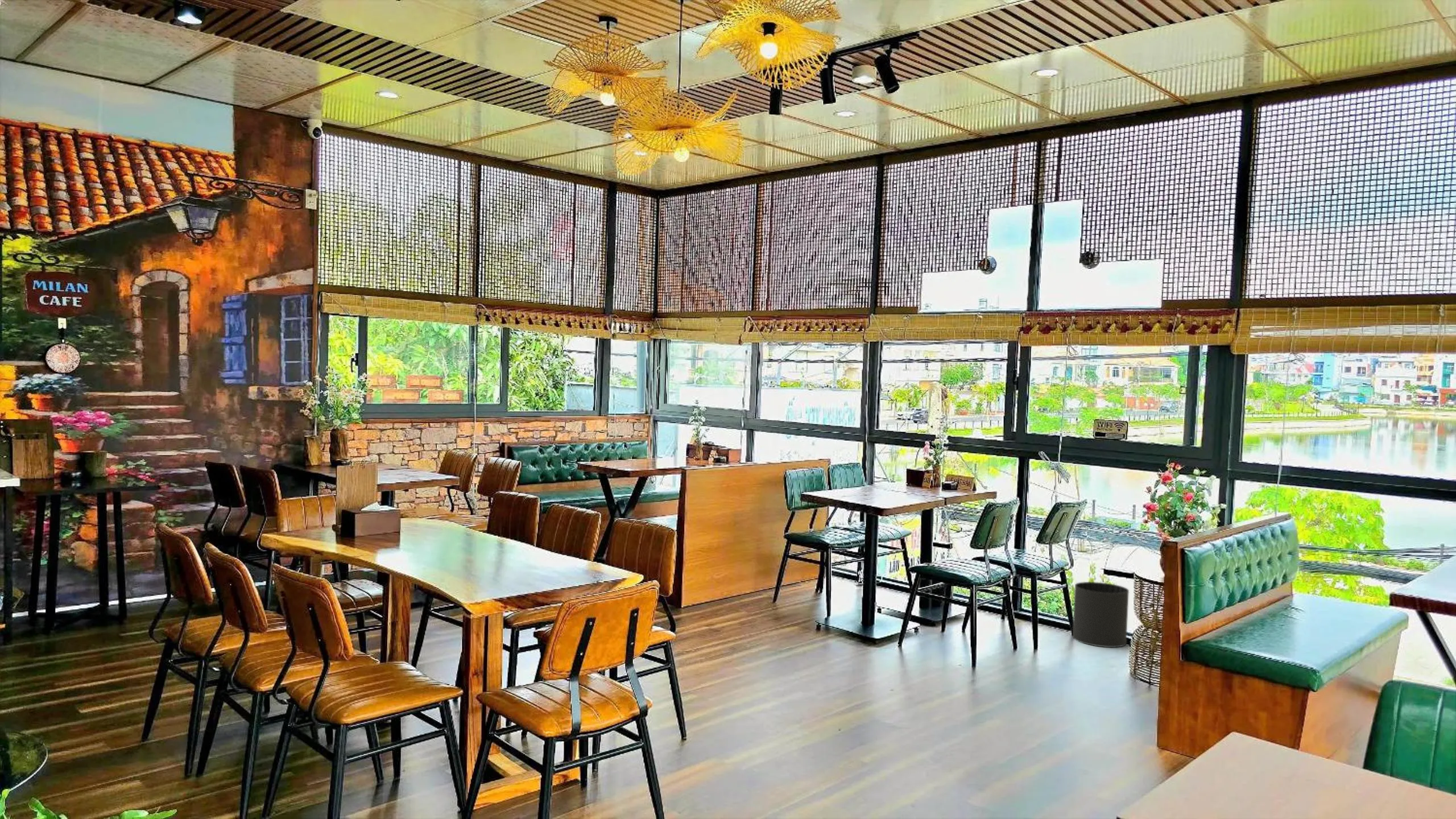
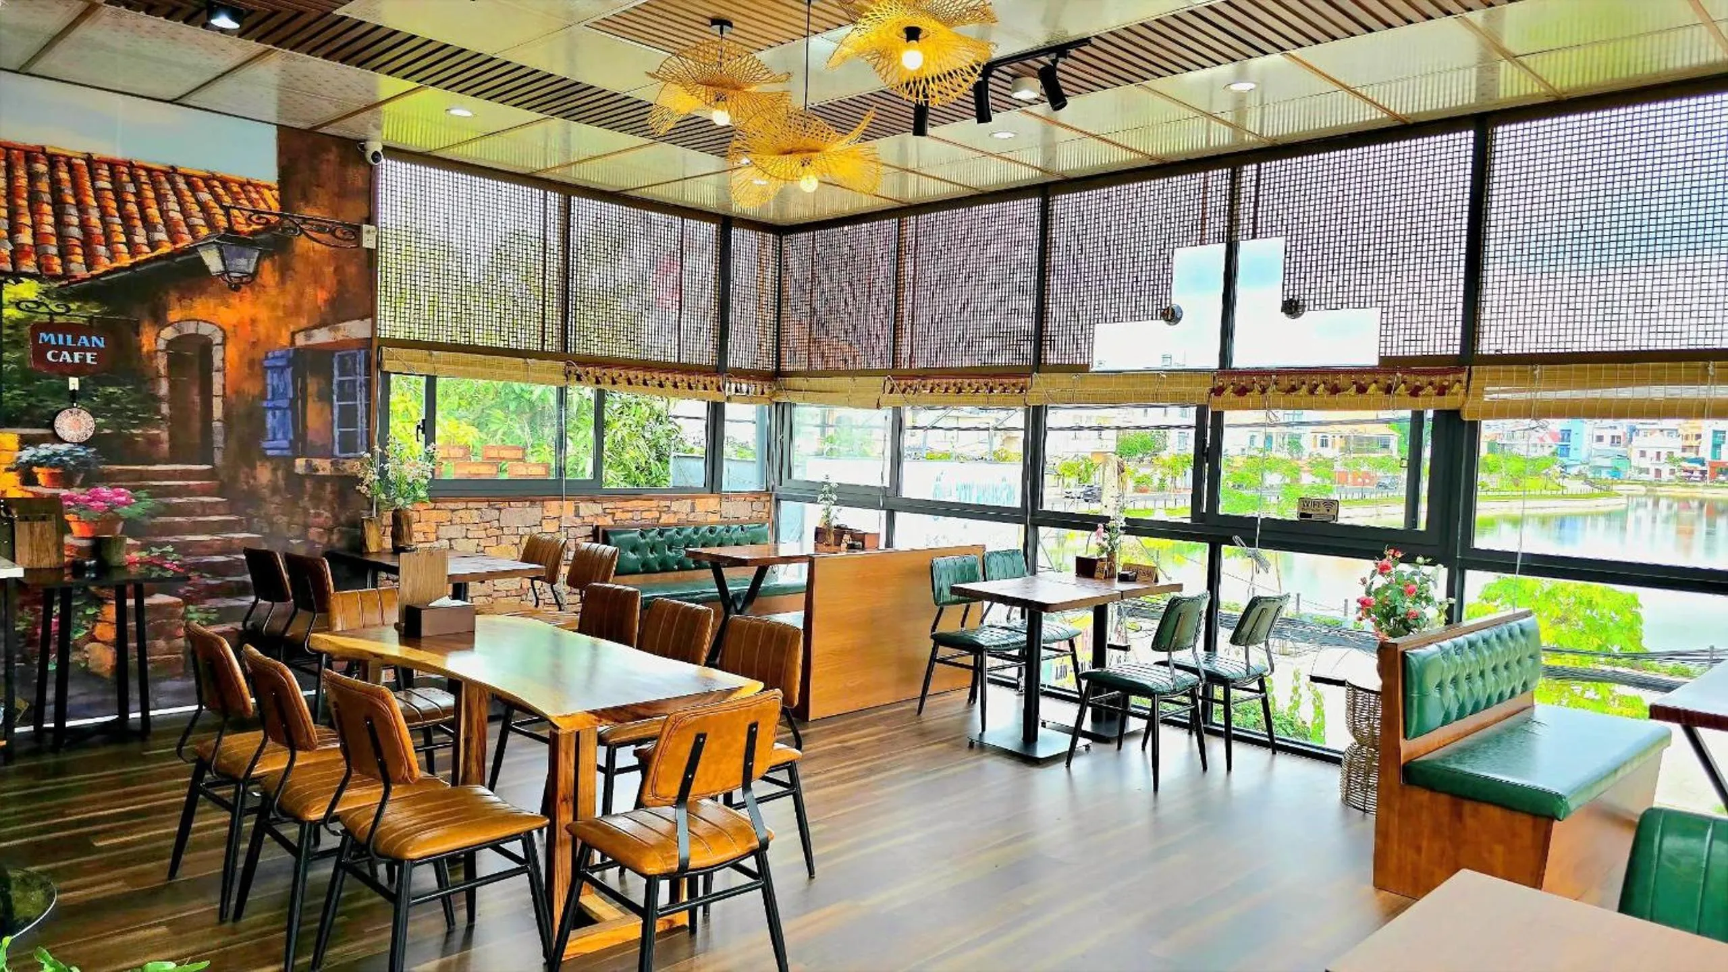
- waste bin (1100, 614)
